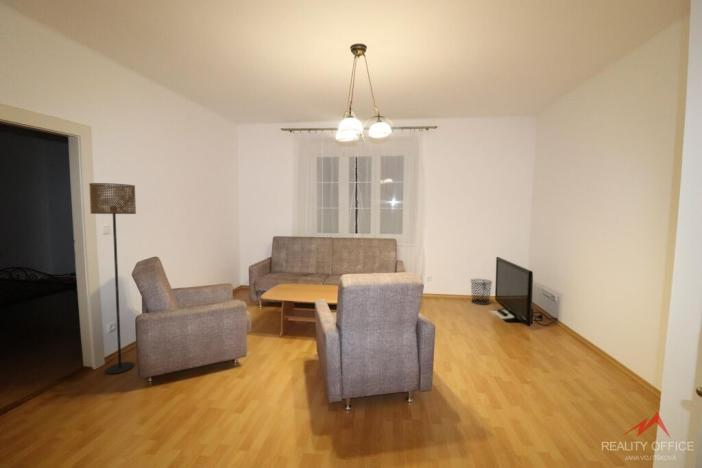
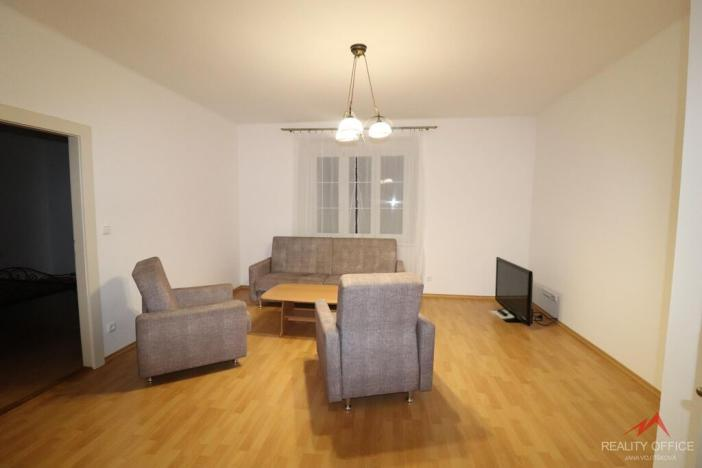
- waste bin (481, 292)
- floor lamp (116, 278)
